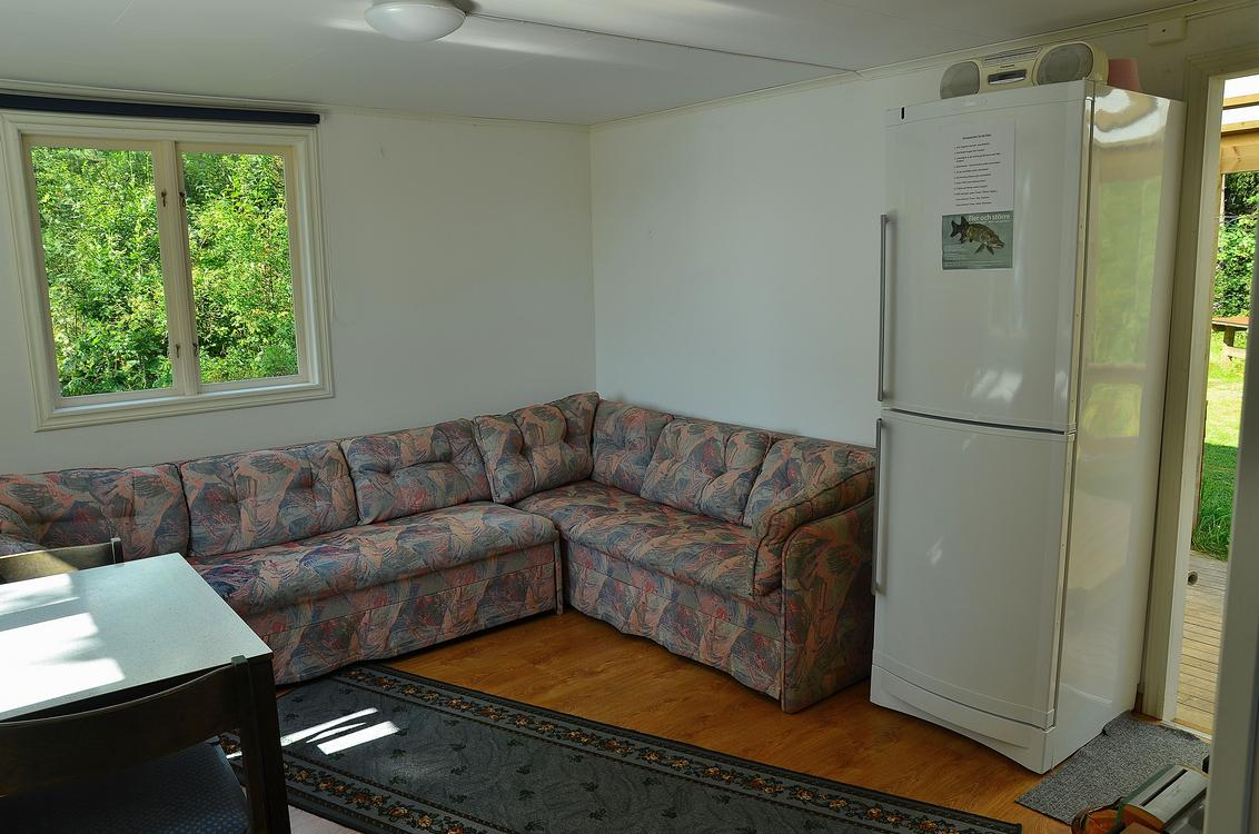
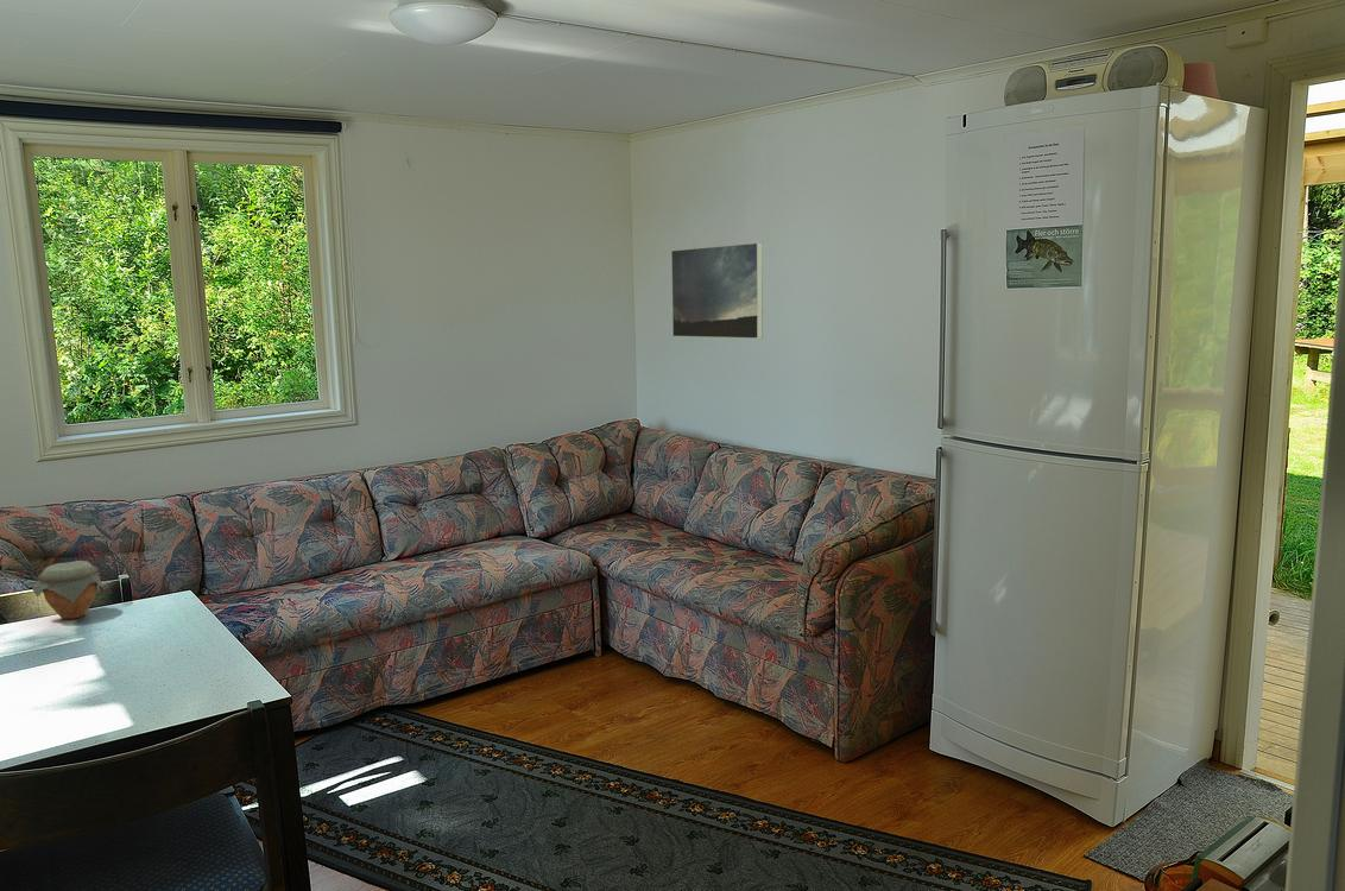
+ jar (71, 590)
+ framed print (714, 292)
